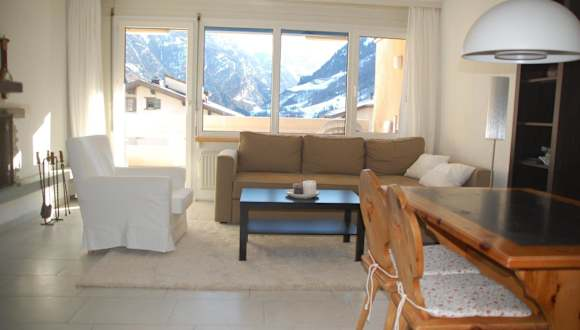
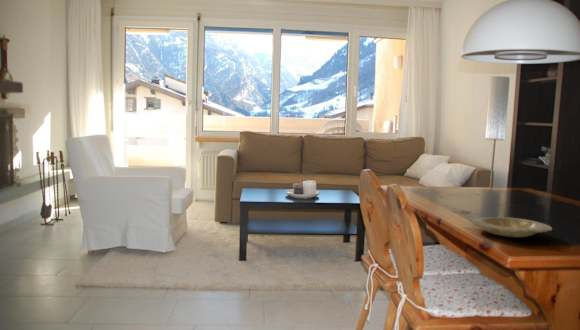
+ plate (509, 228)
